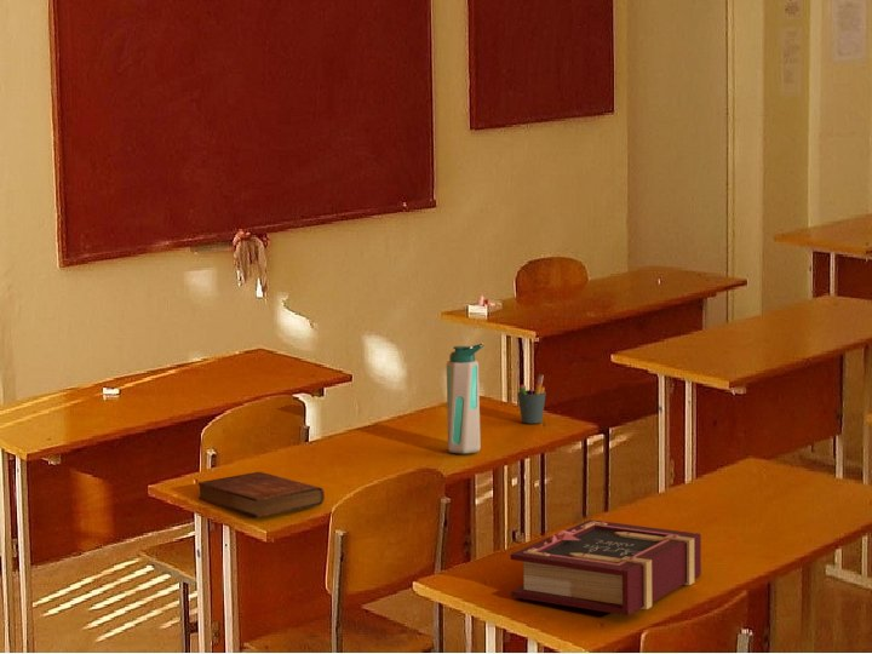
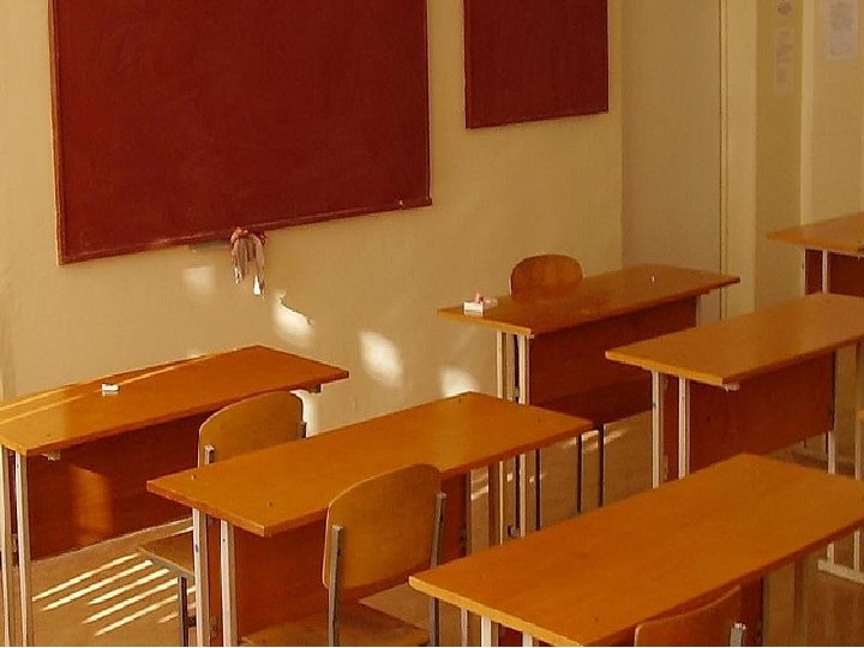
- bible (260, 493)
- water bottle (465, 397)
- pen holder (532, 398)
- book (609, 562)
